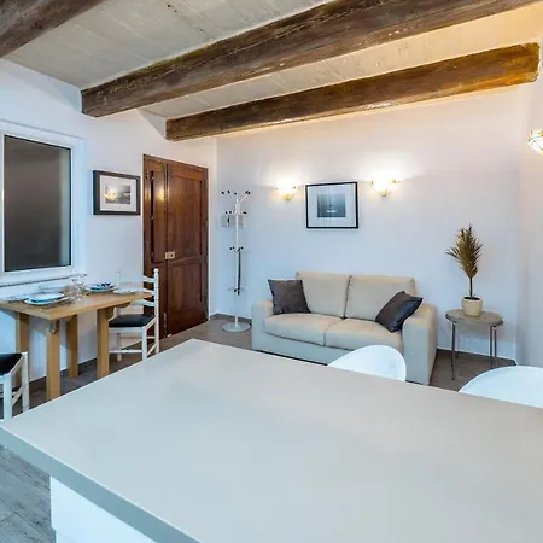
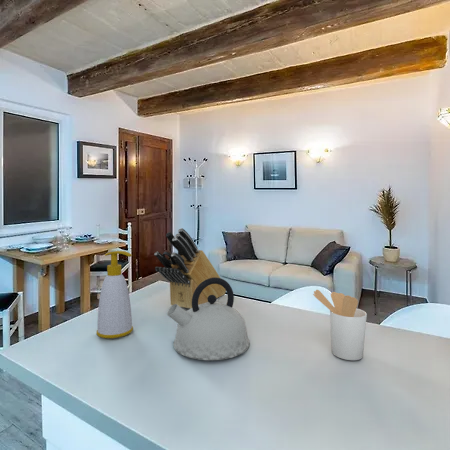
+ utensil holder (338, 321)
+ knife block (193, 264)
+ soap bottle (115, 292)
+ kettle (208, 311)
